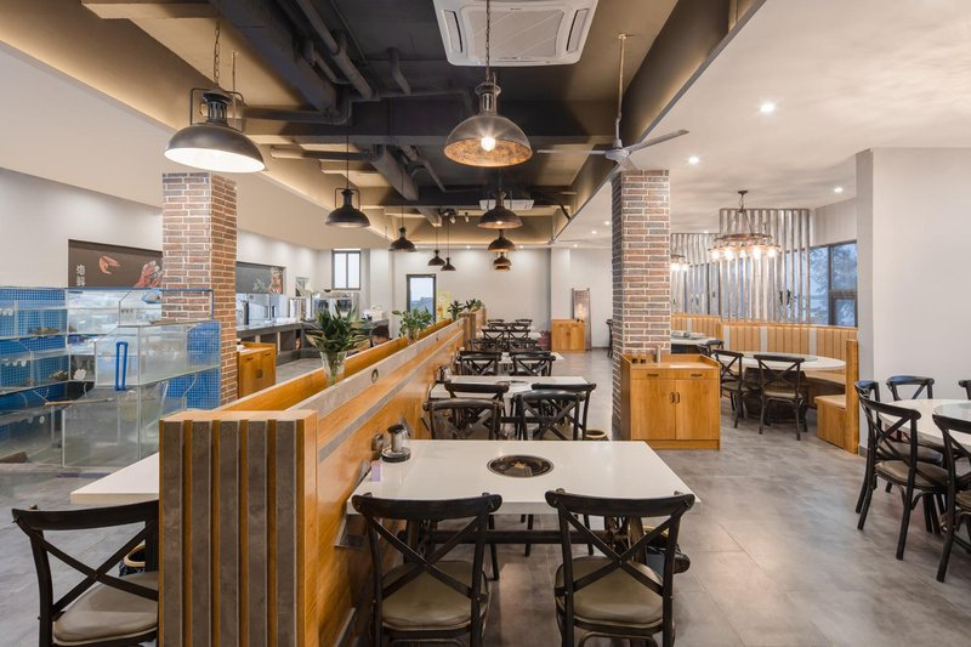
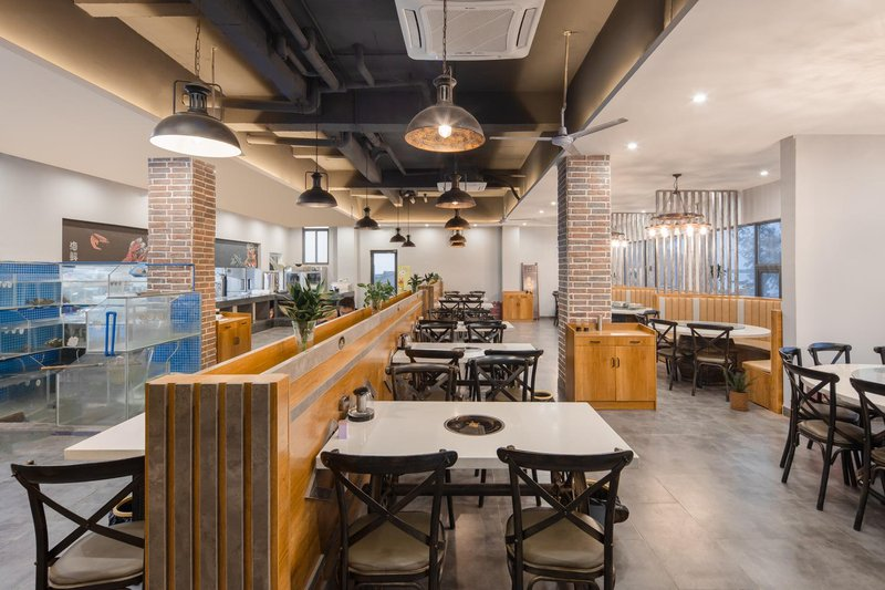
+ house plant (741, 386)
